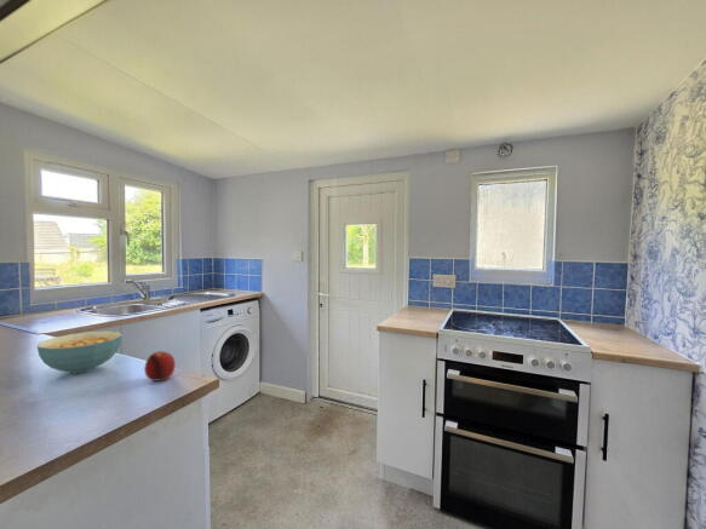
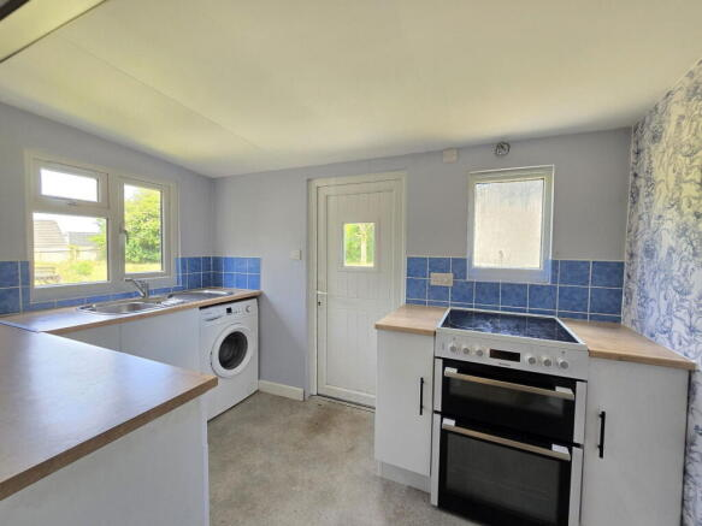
- cereal bowl (82, 353)
- fruit (160, 364)
